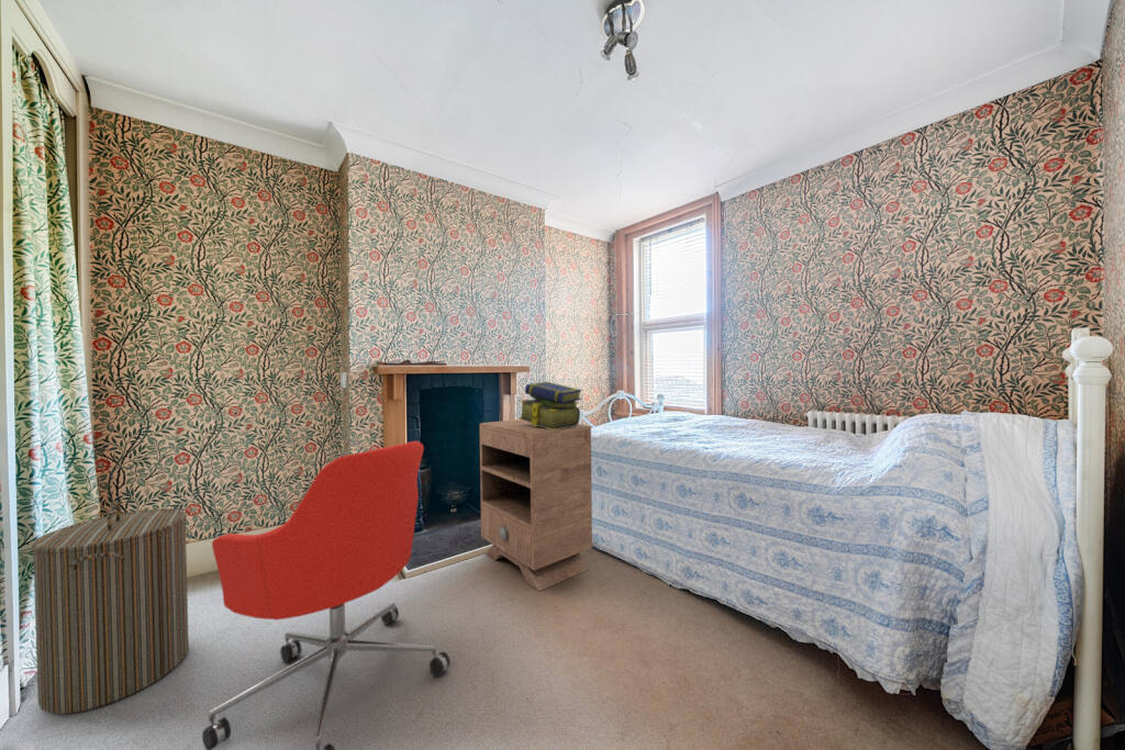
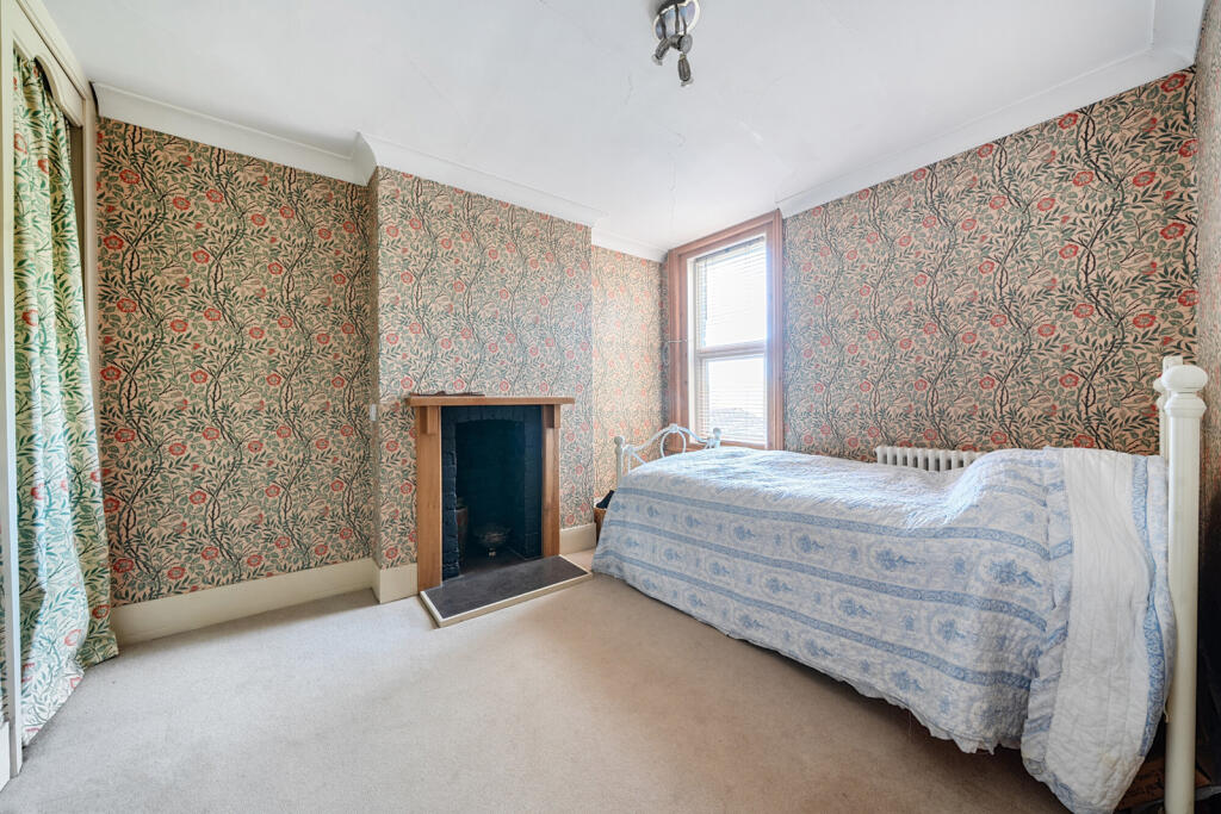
- stack of books (550, 405)
- nightstand (532, 493)
- laundry hamper (118, 587)
- chair (337, 561)
